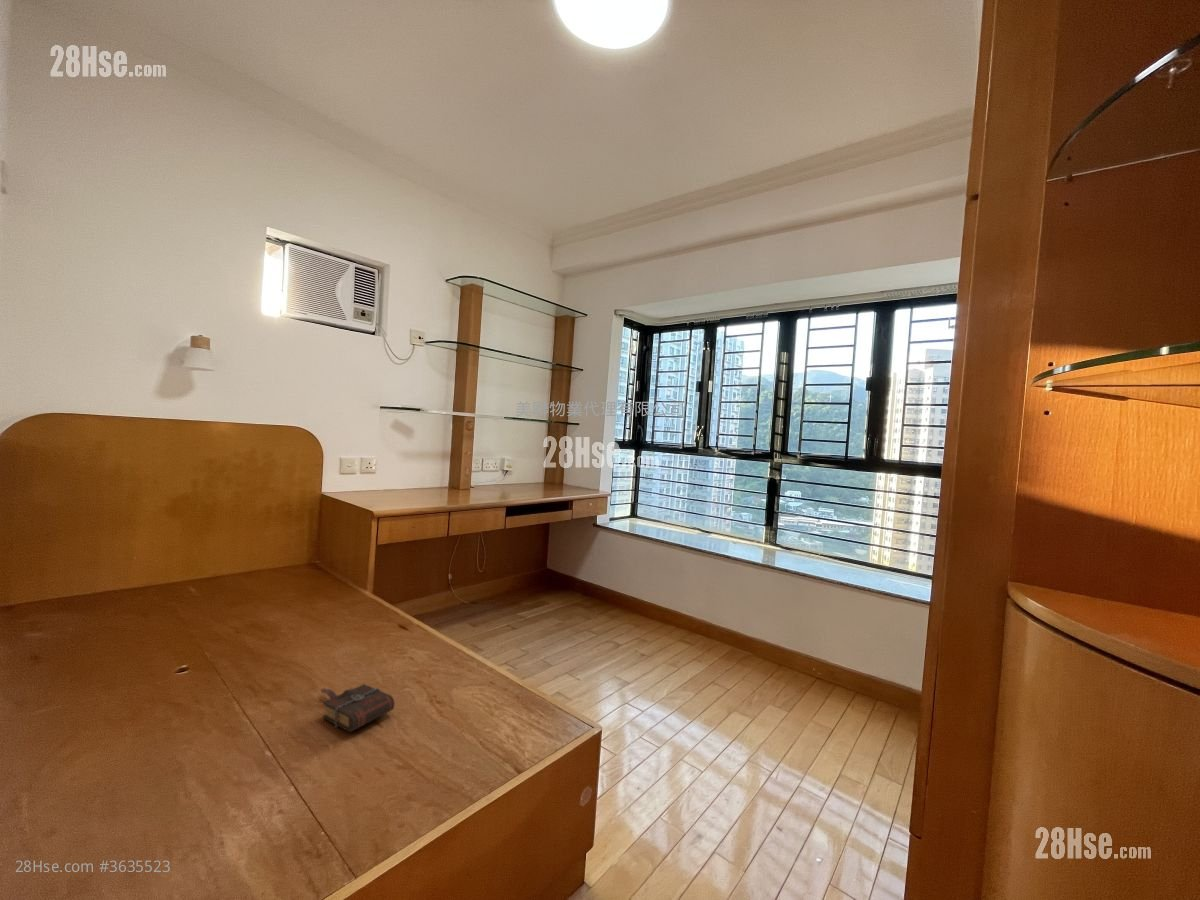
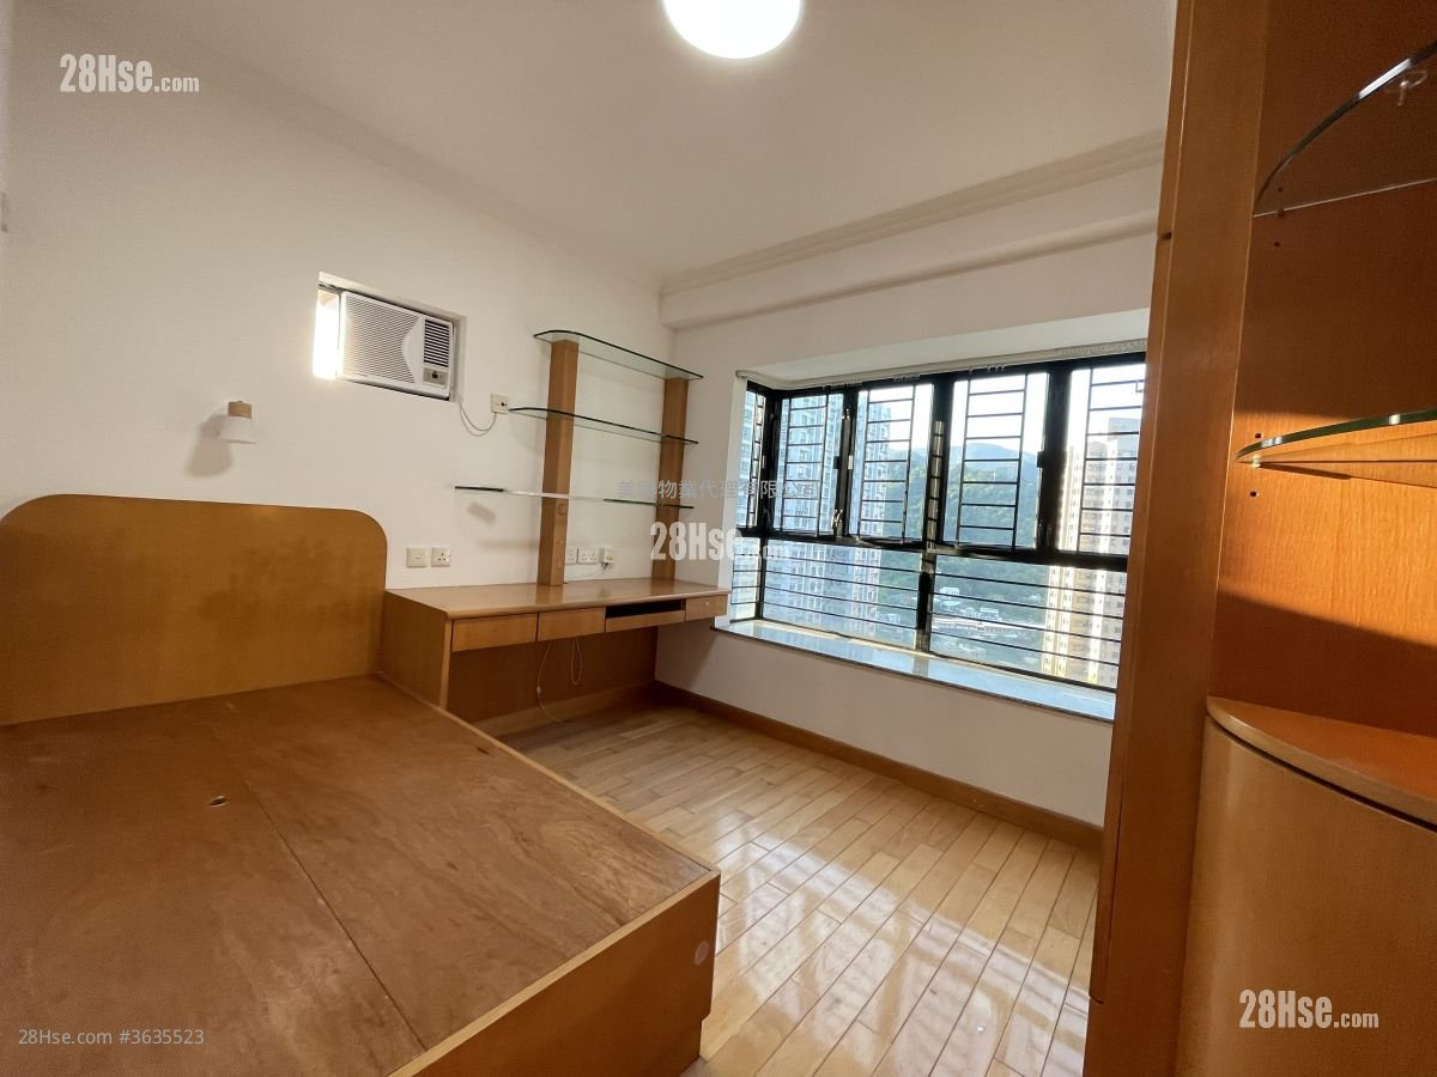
- book (346, 699)
